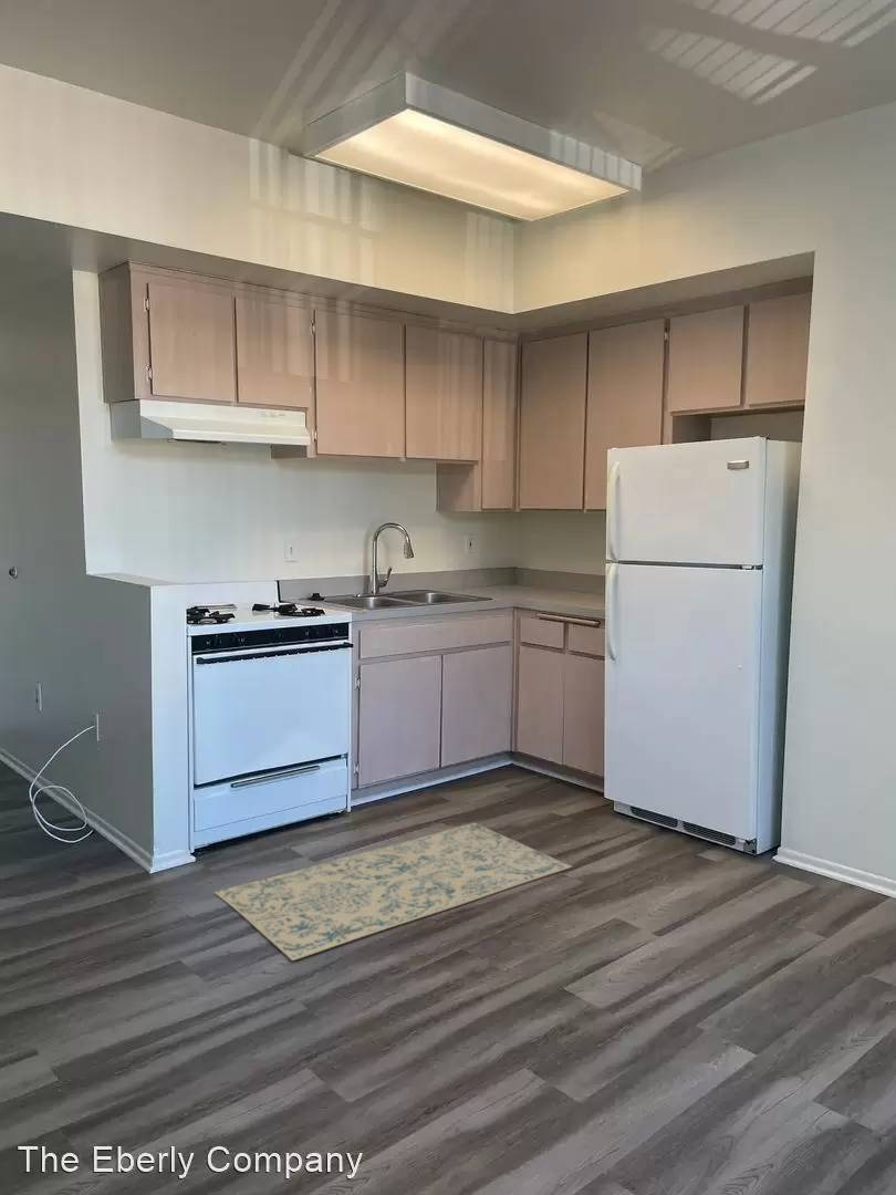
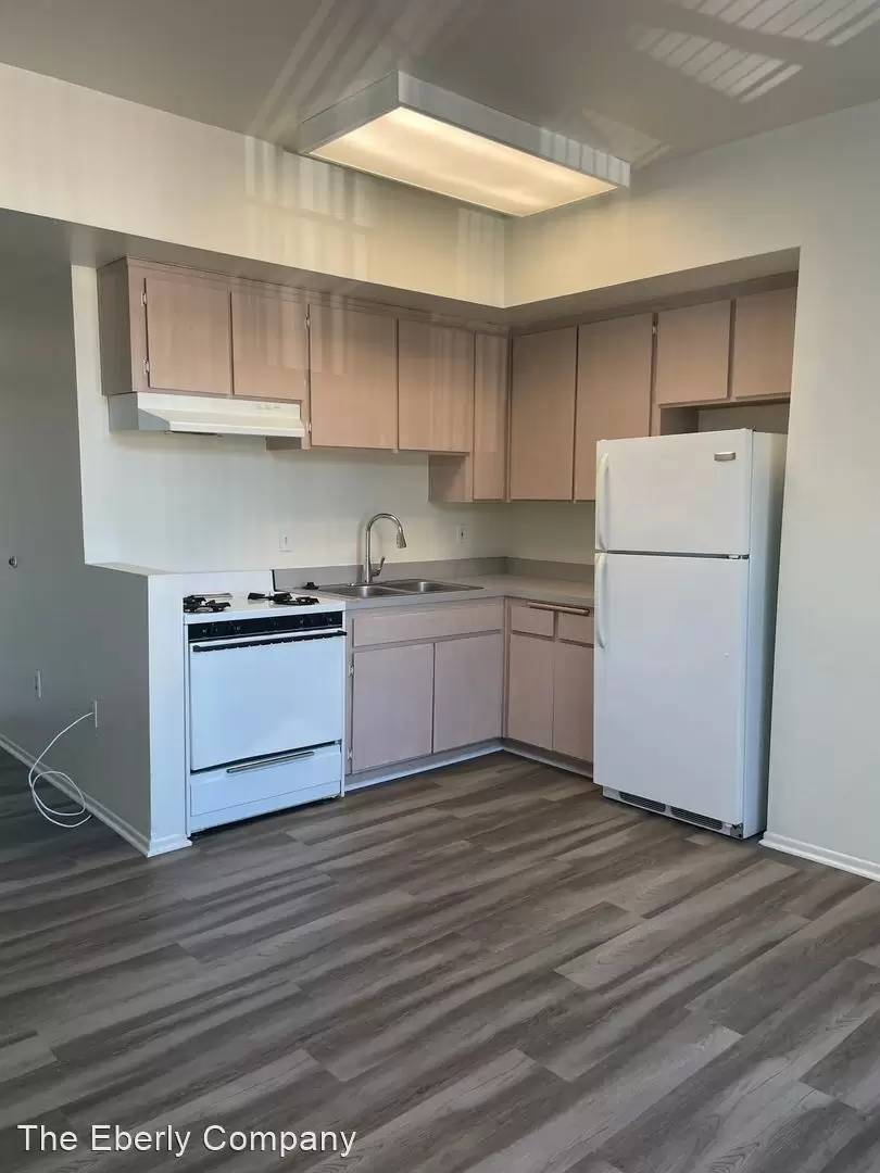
- rug (399, 879)
